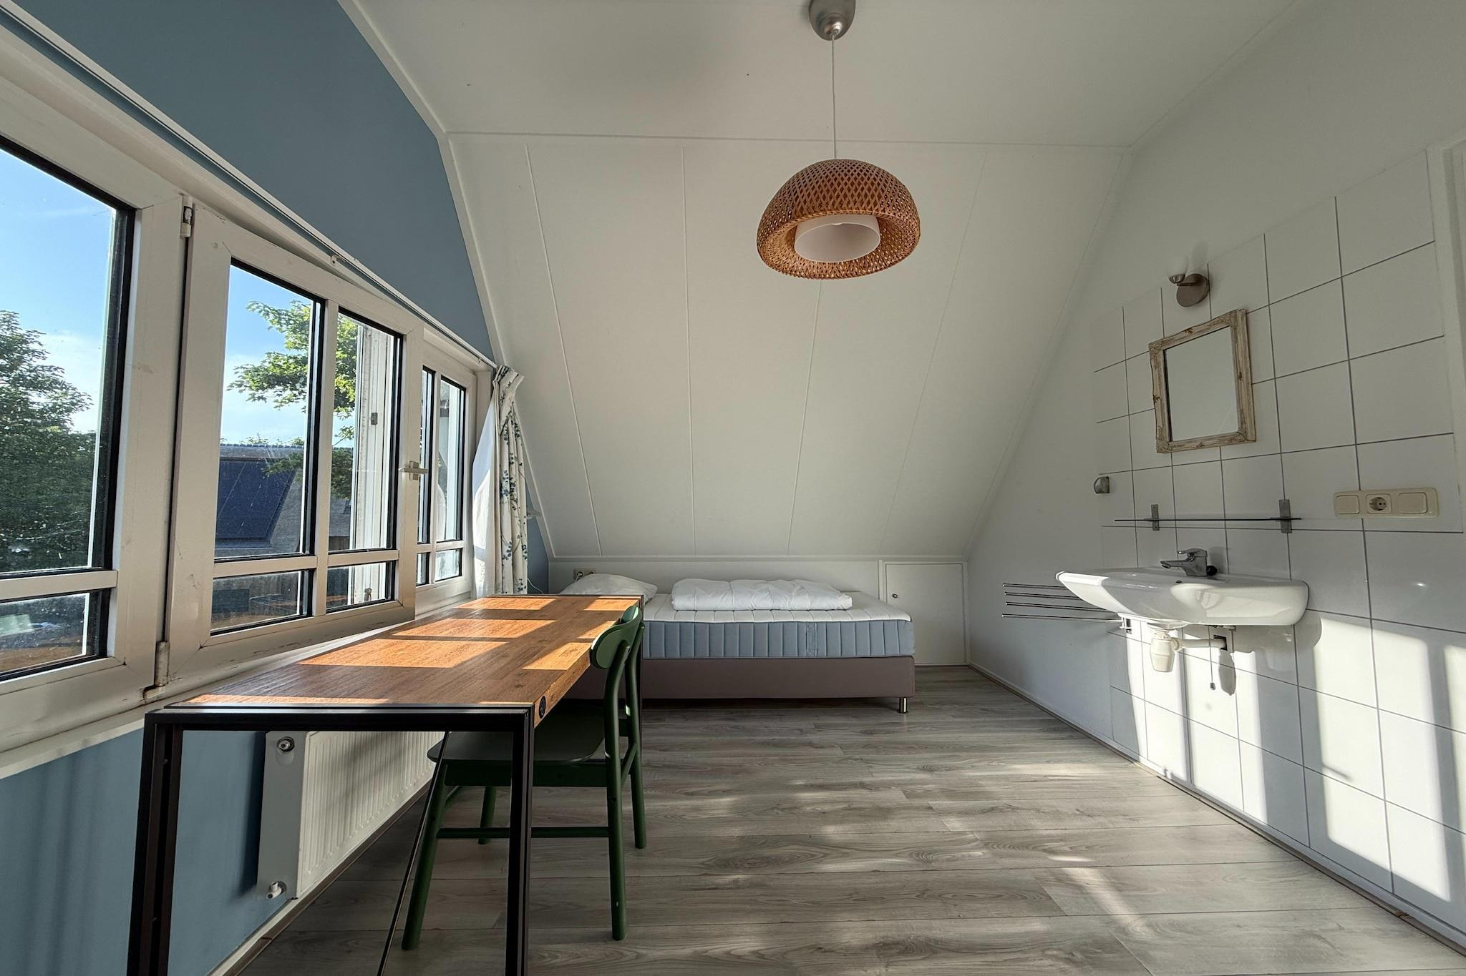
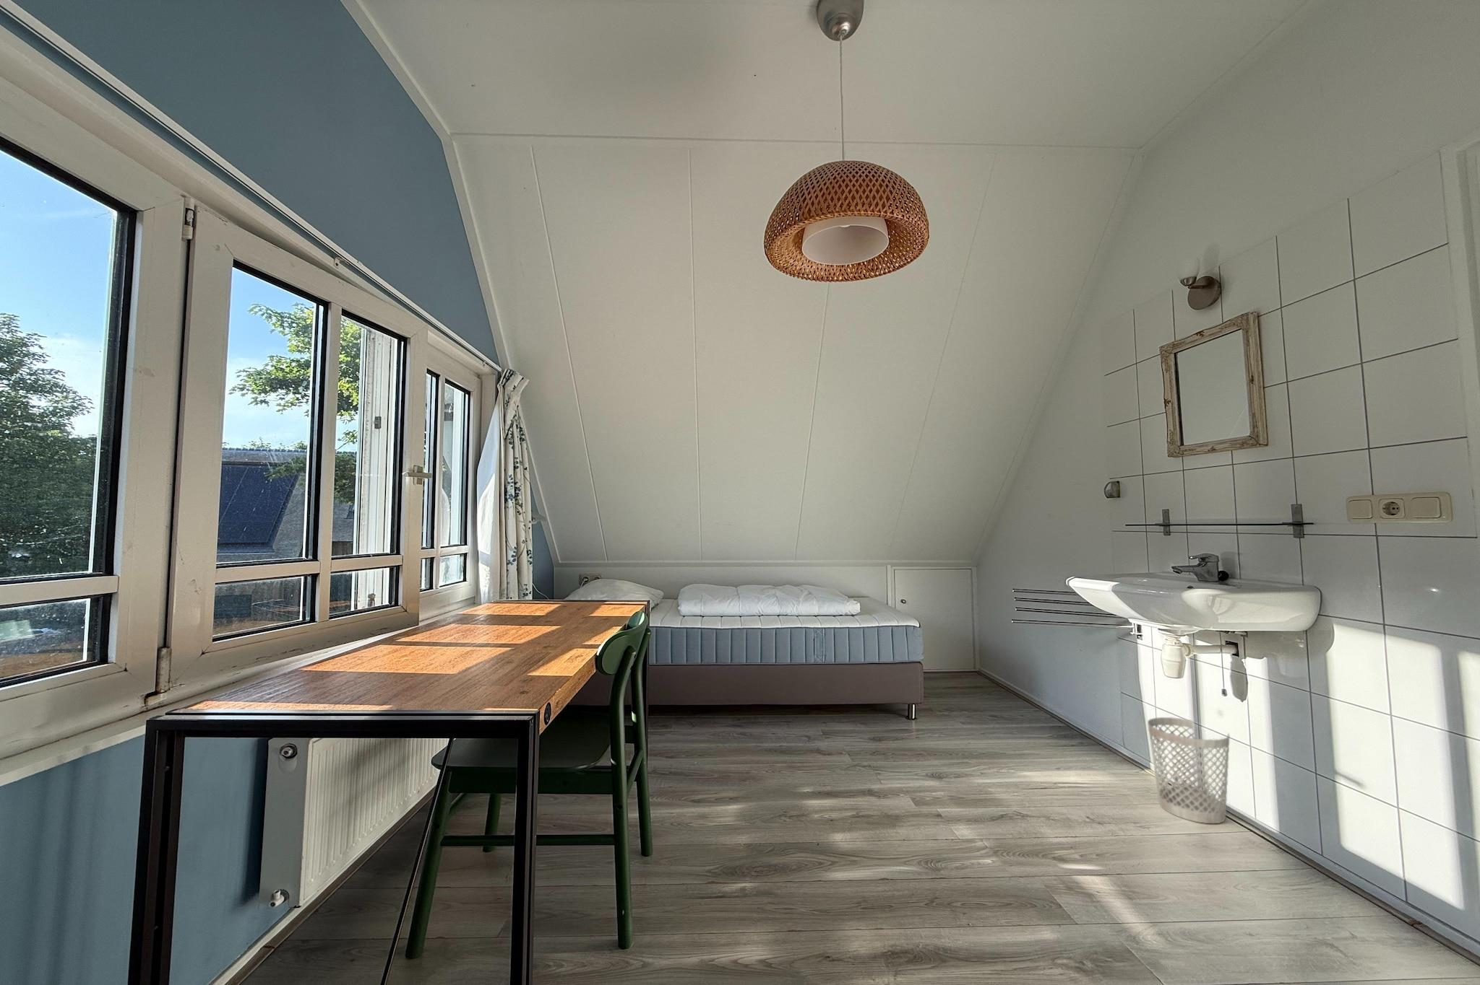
+ wastebasket (1188, 768)
